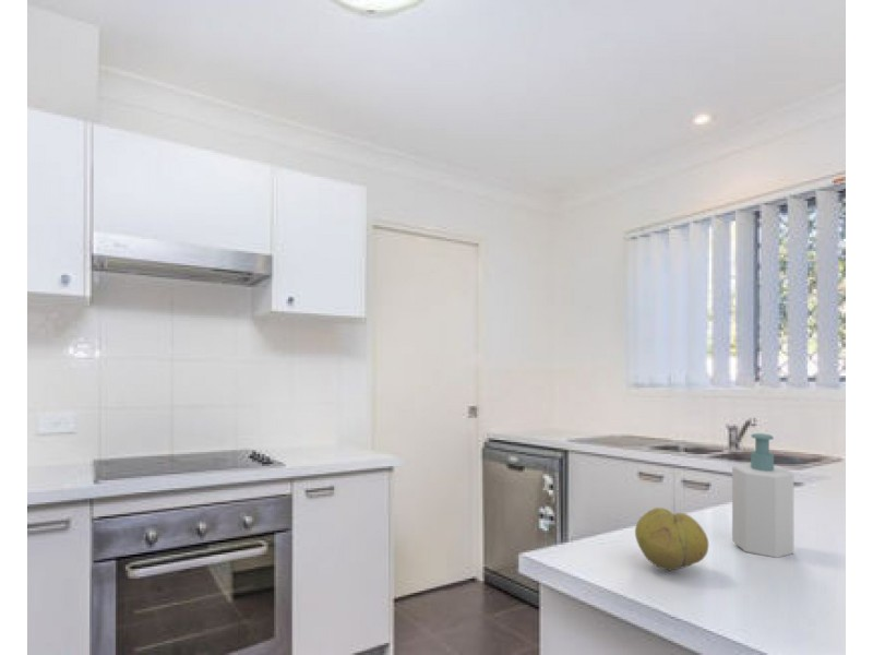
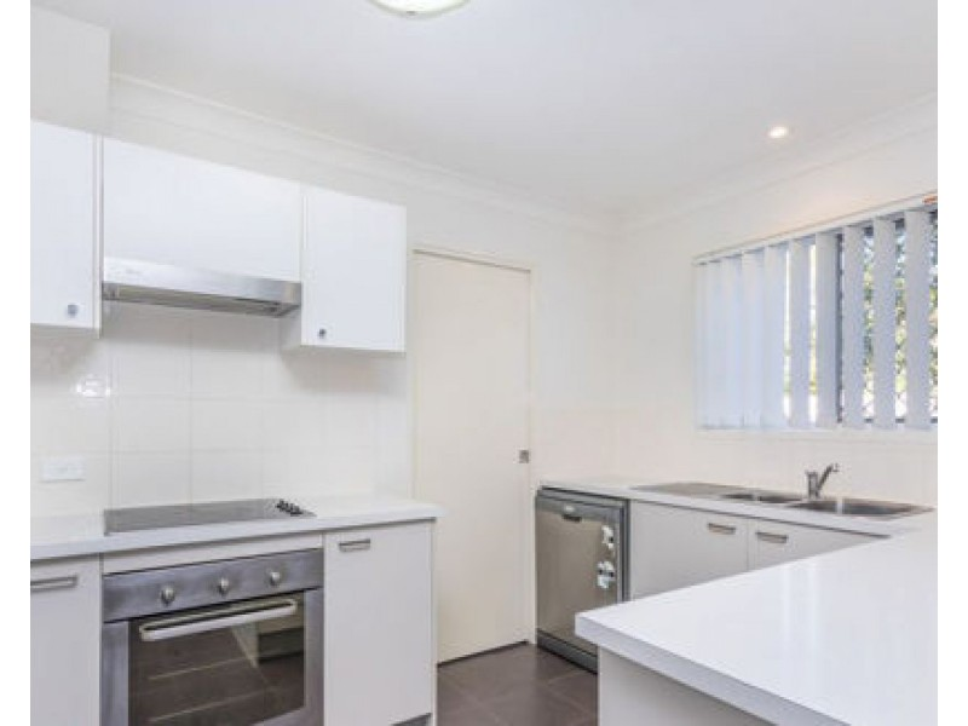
- fruit (669, 539)
- soap bottle (762, 491)
